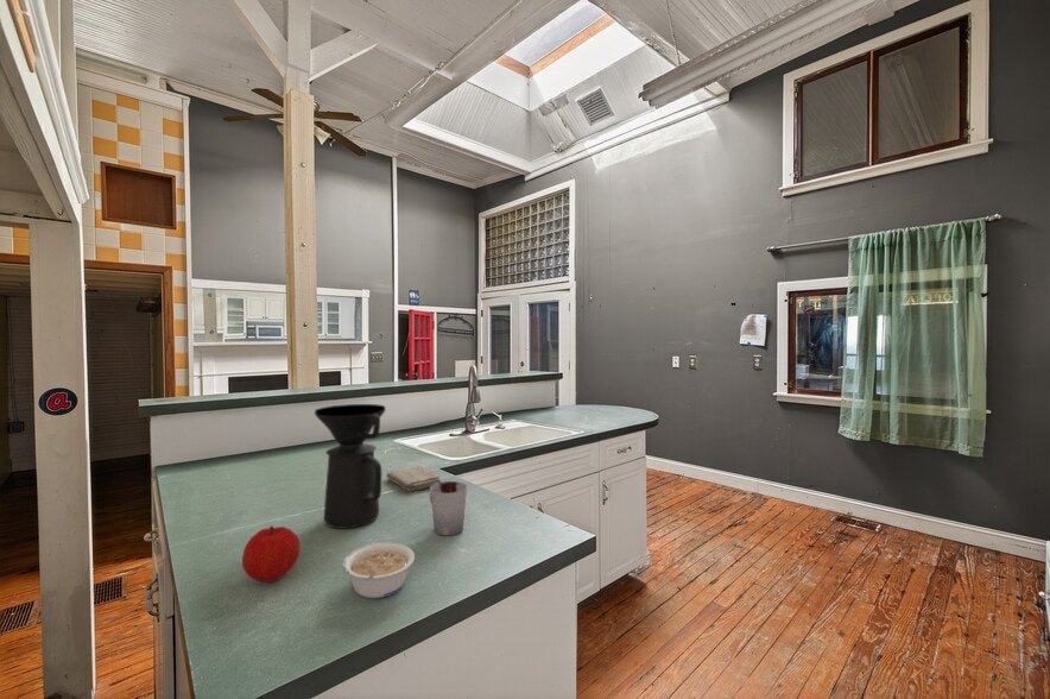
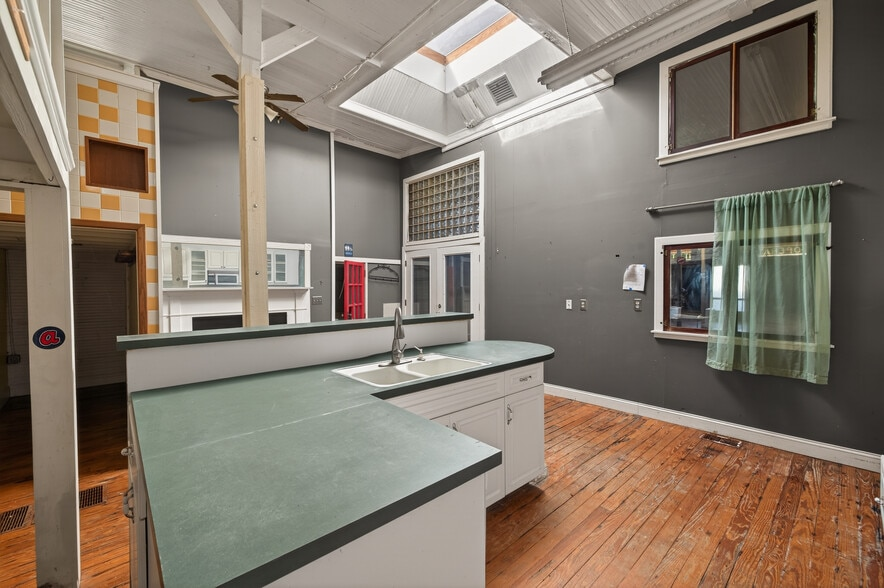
- fruit (272, 552)
- washcloth (413, 477)
- legume (380, 569)
- cup (444, 506)
- coffee maker (352, 464)
